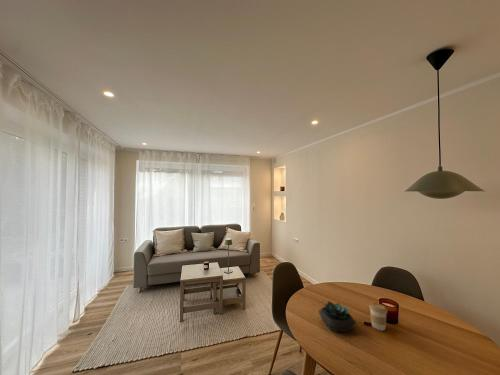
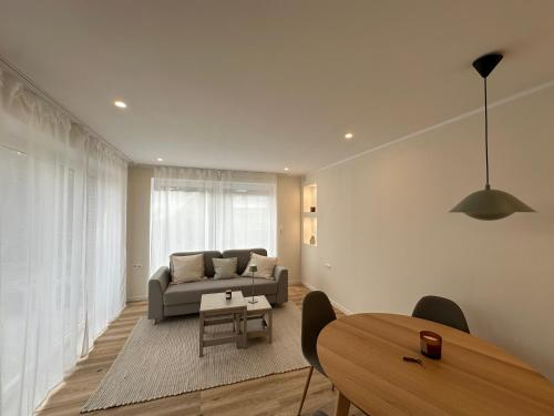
- coffee cup (378, 315)
- succulent plant (336, 315)
